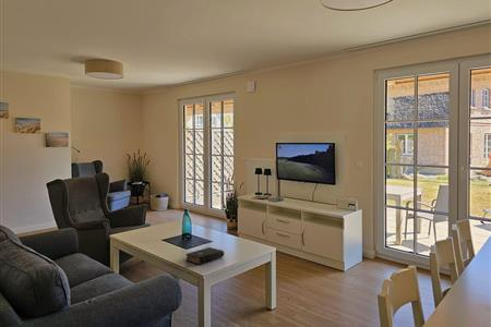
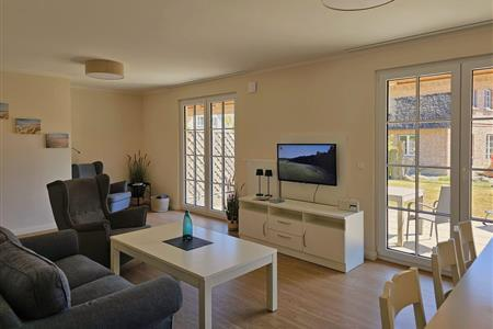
- book (203, 255)
